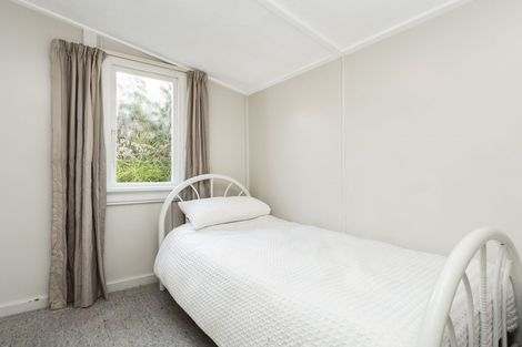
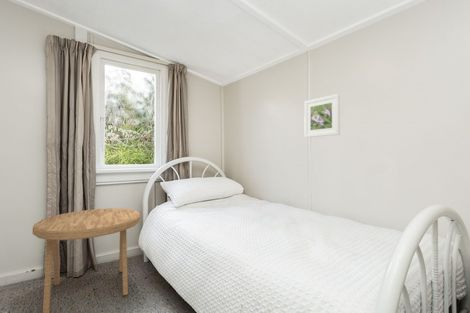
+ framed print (321, 117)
+ side table (91, 237)
